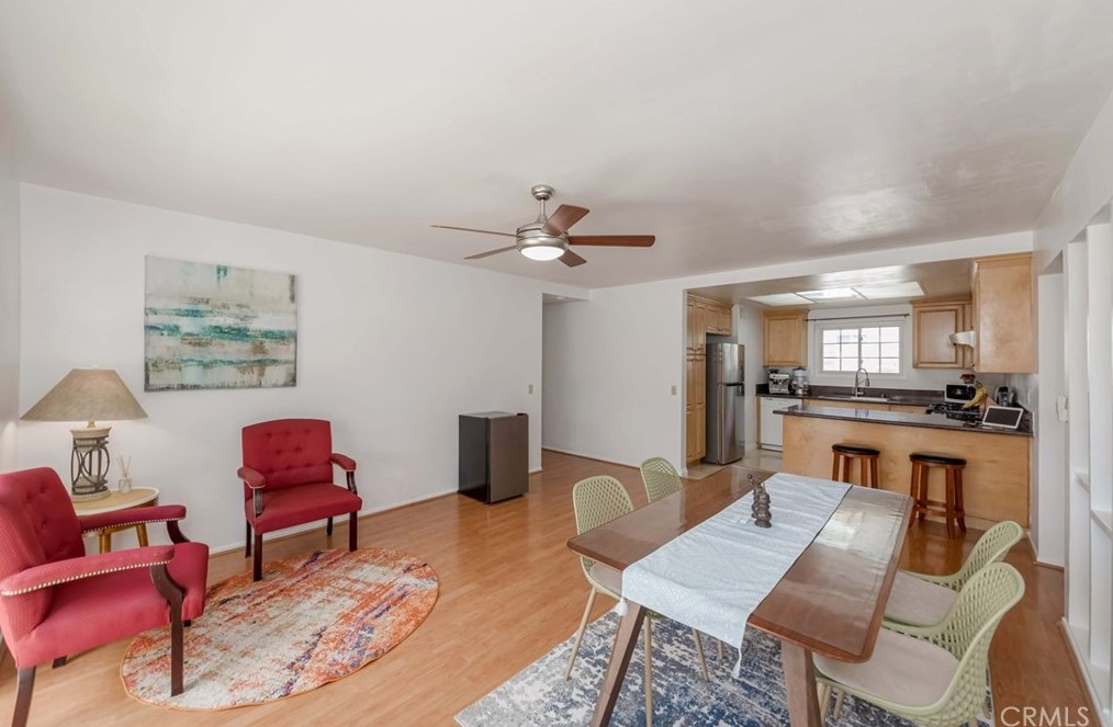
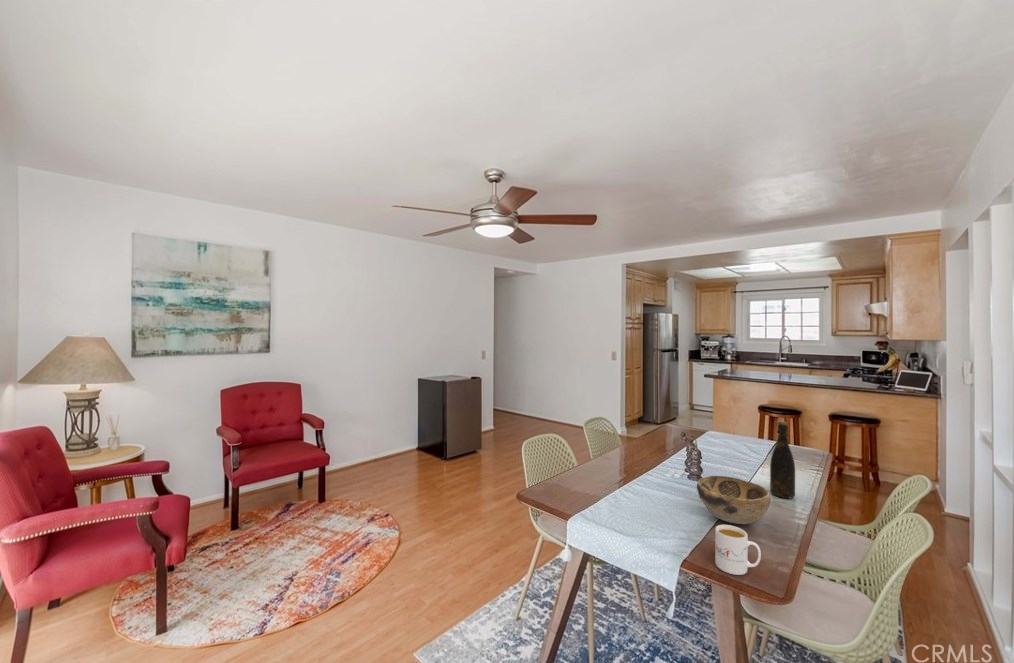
+ mug (737, 550)
+ decorative bowl (732, 502)
+ bottle (782, 458)
